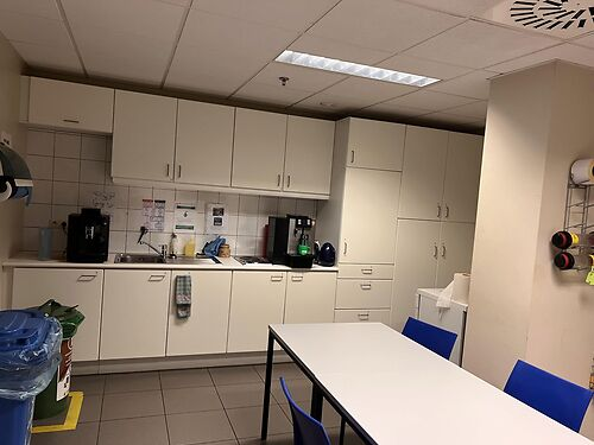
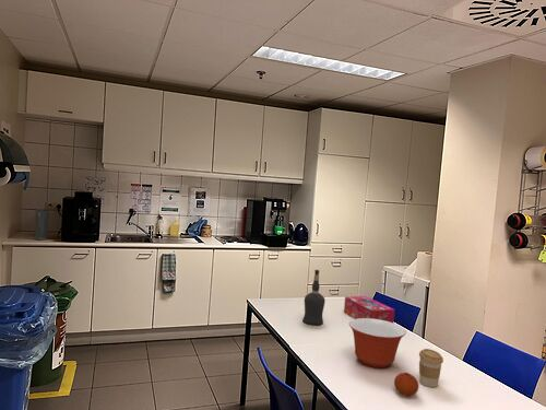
+ mixing bowl (375, 343)
+ fruit (406, 383)
+ coffee cup (429, 367)
+ liquor bottle (314, 295)
+ tissue box (368, 311)
